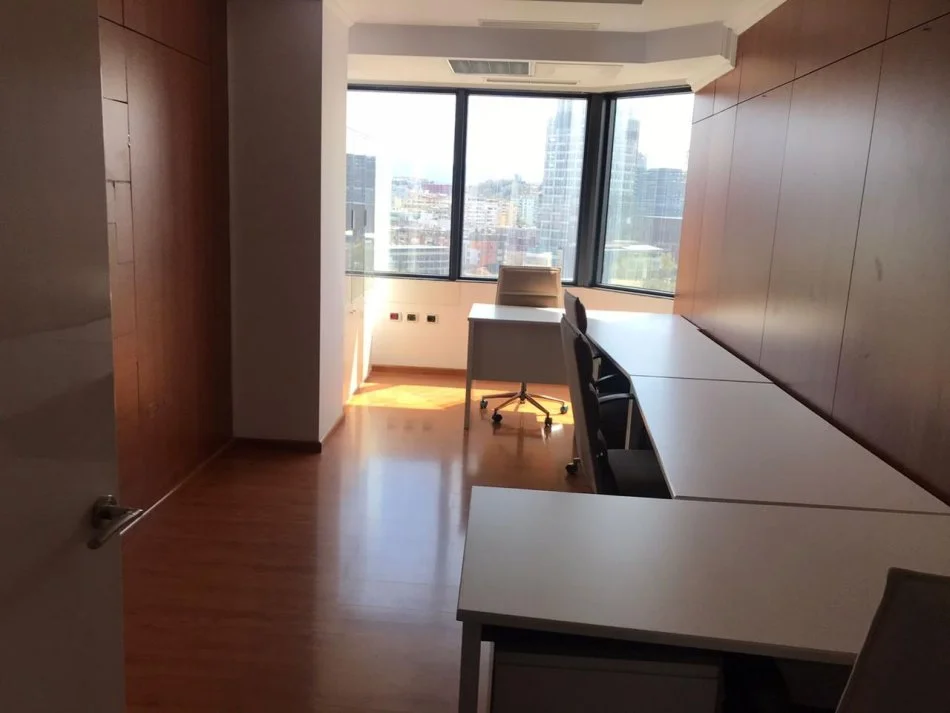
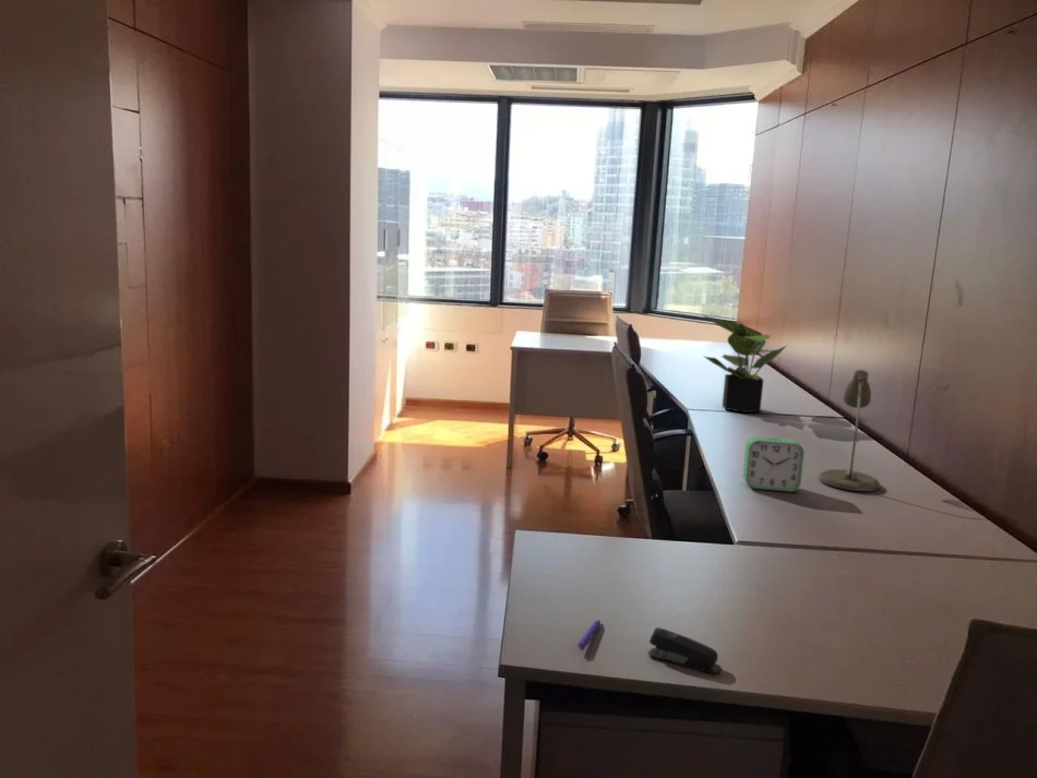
+ stapler (684, 648)
+ desk lamp (856, 426)
+ alarm clock (772, 463)
+ potted plant (738, 361)
+ pen (589, 633)
